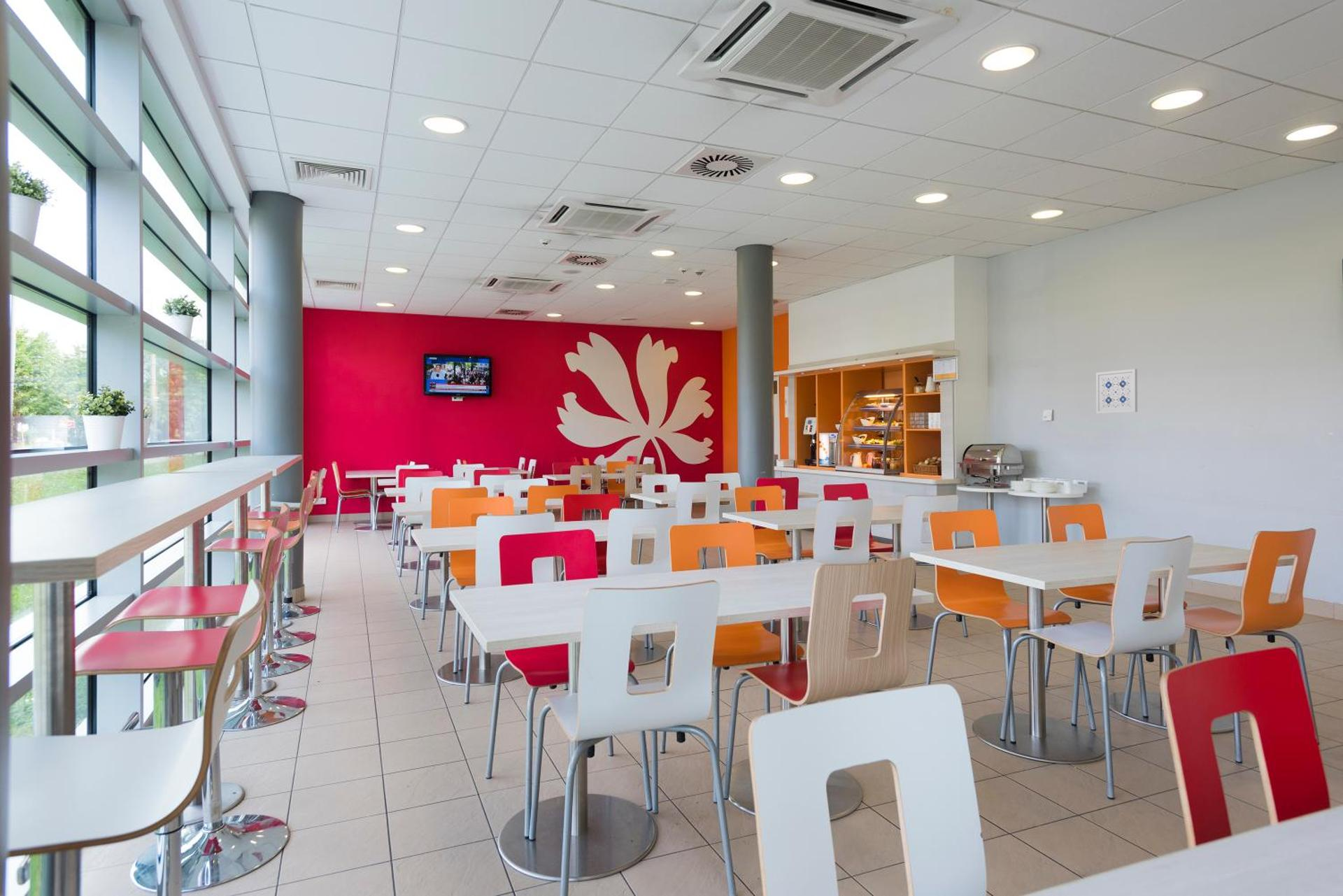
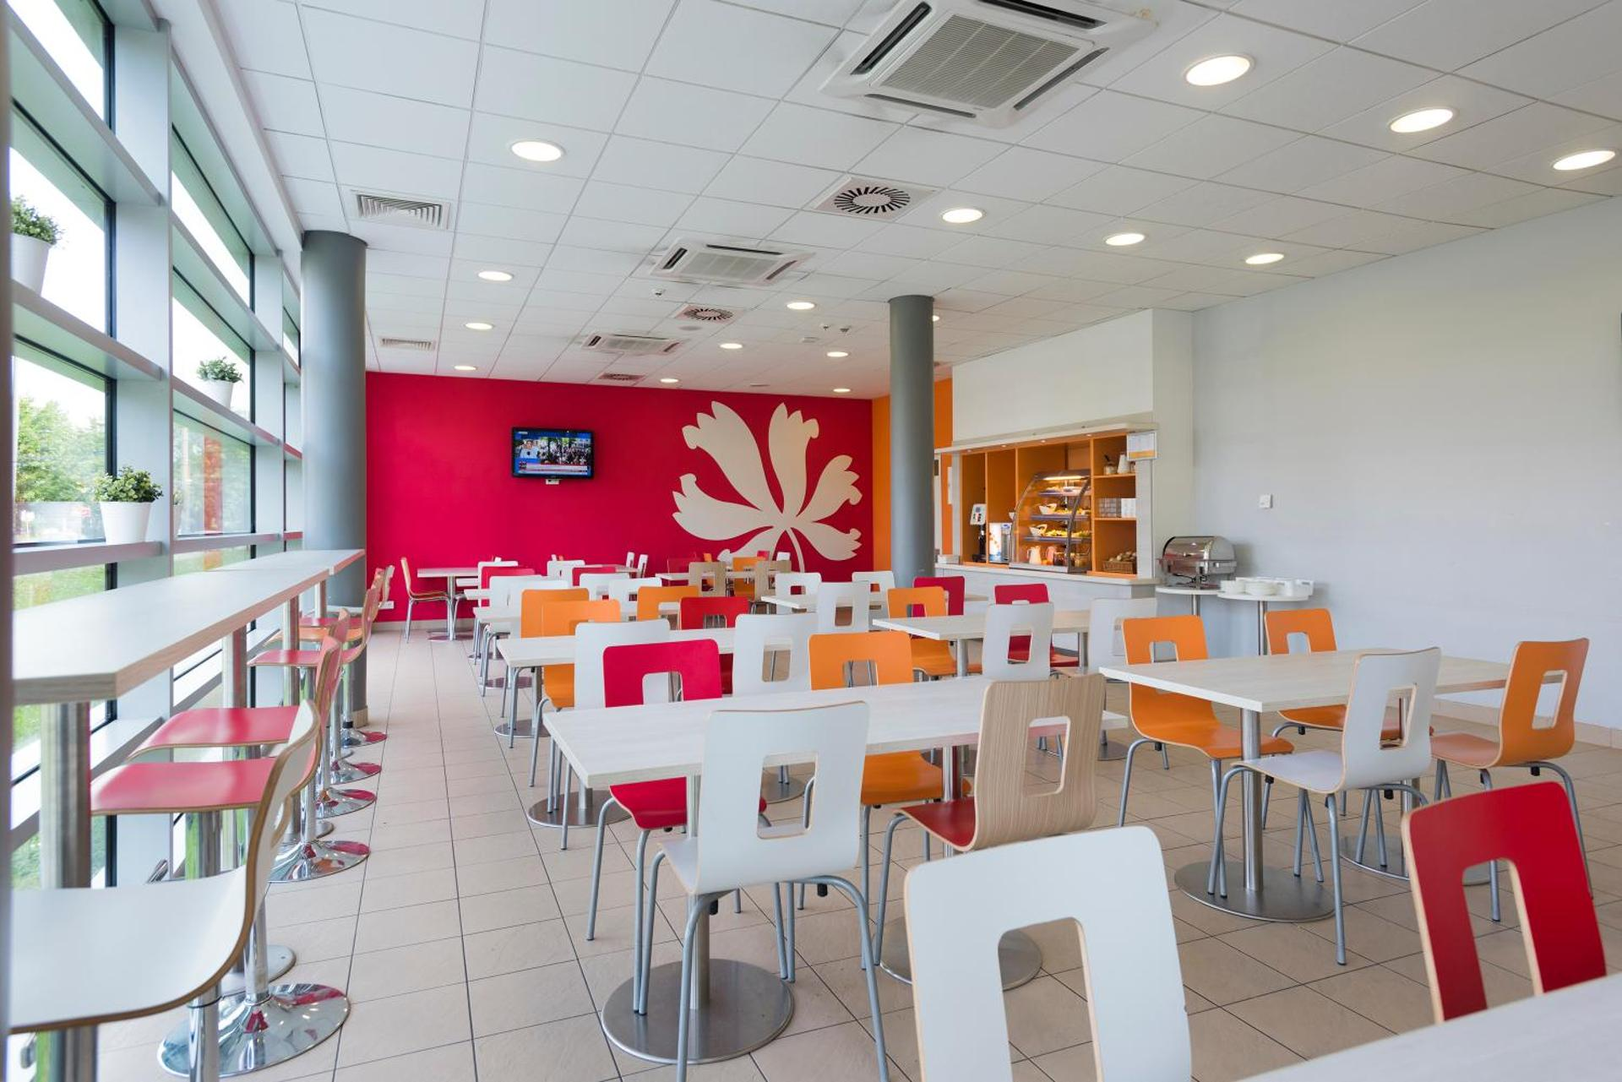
- wall art (1116, 392)
